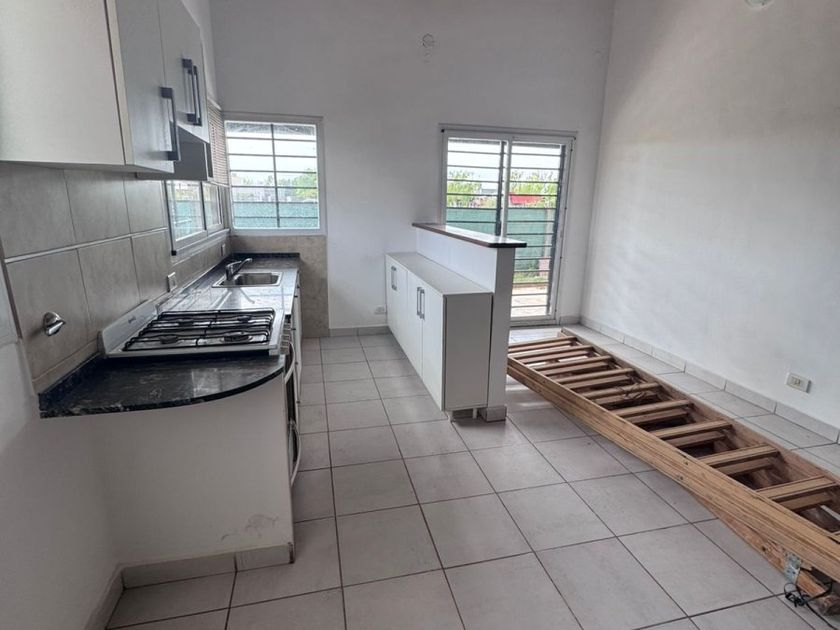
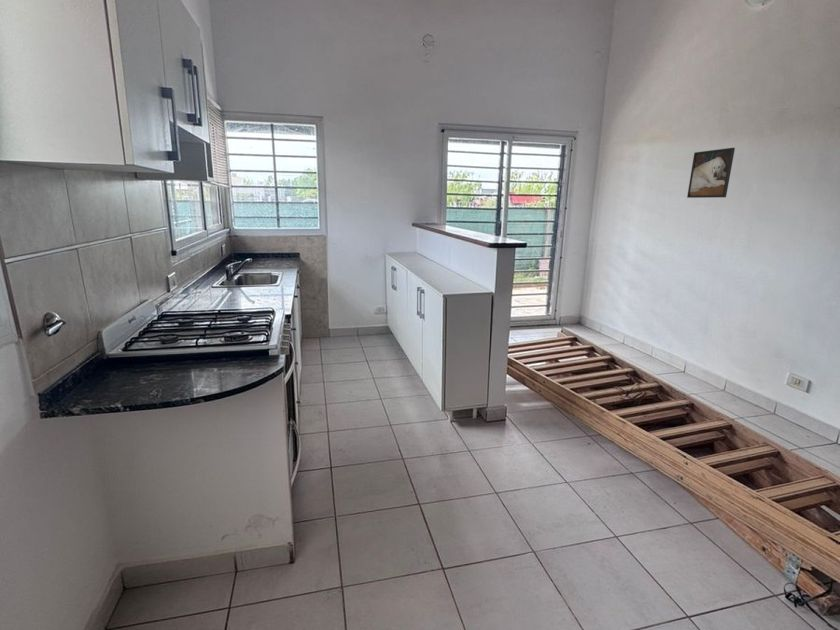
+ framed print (709, 174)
